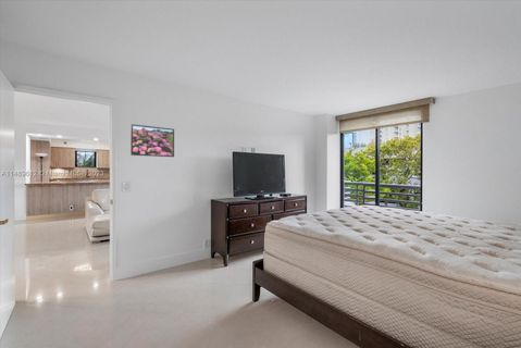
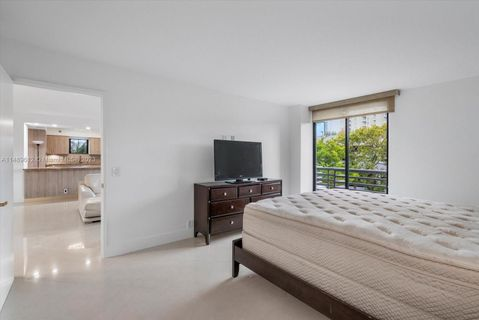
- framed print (153, 141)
